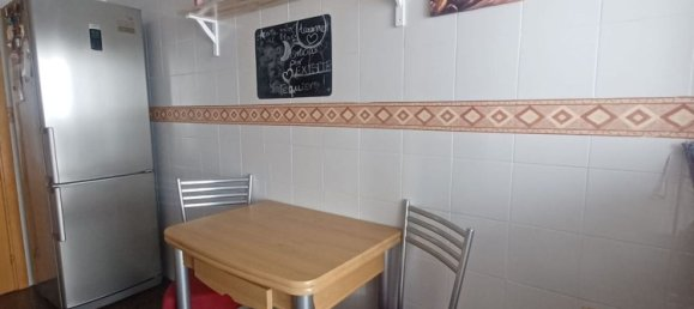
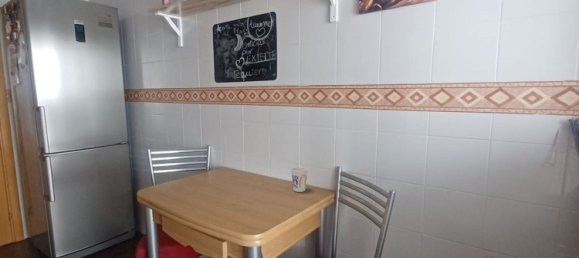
+ cup (299, 179)
